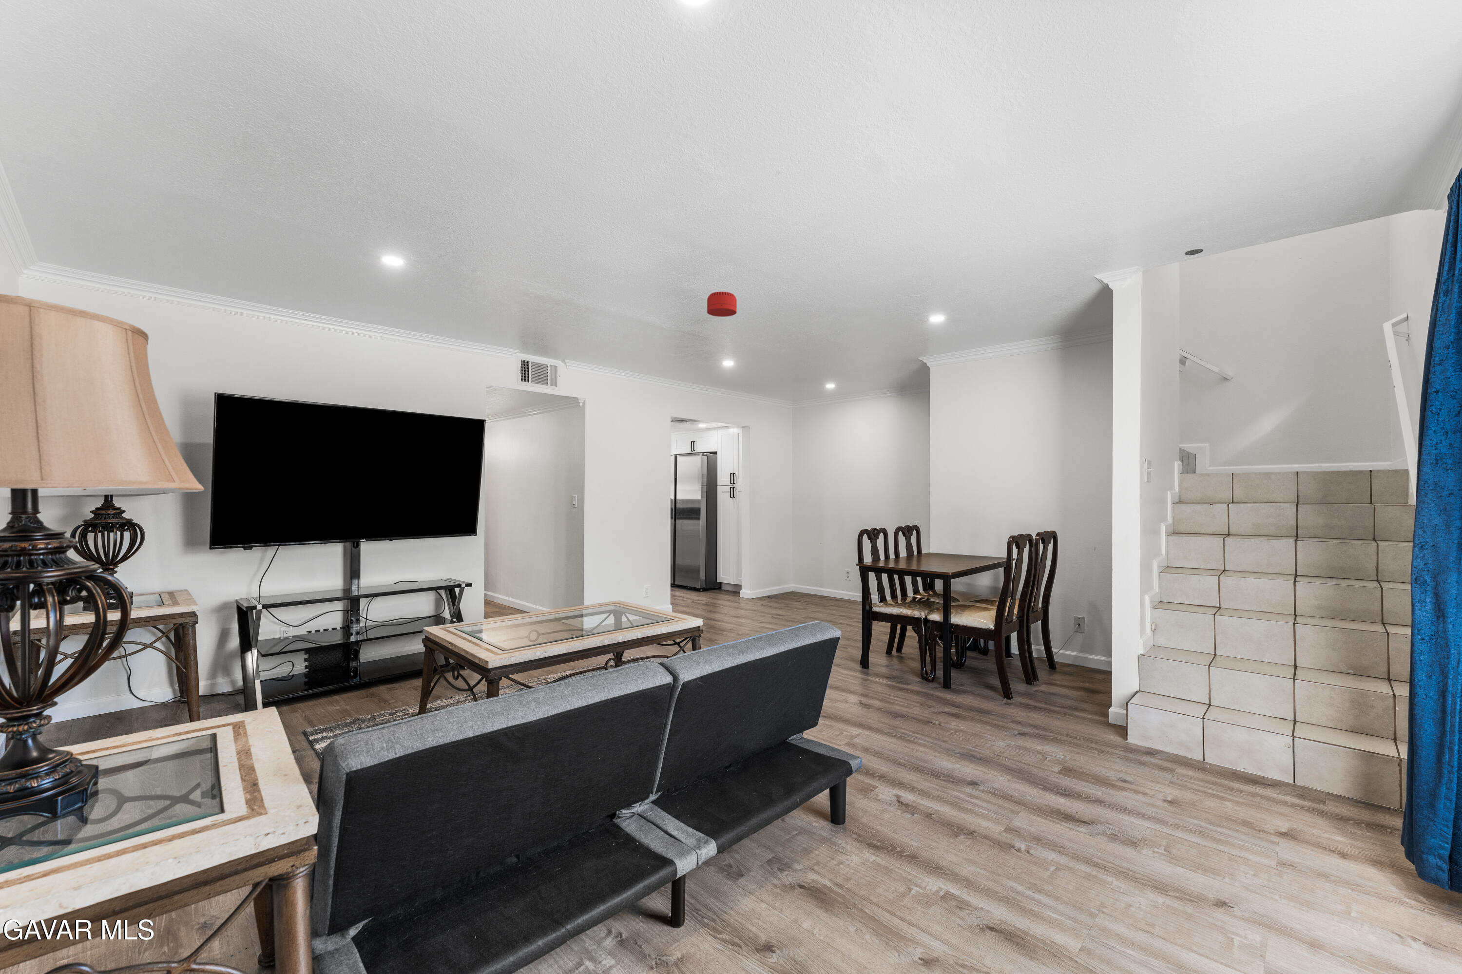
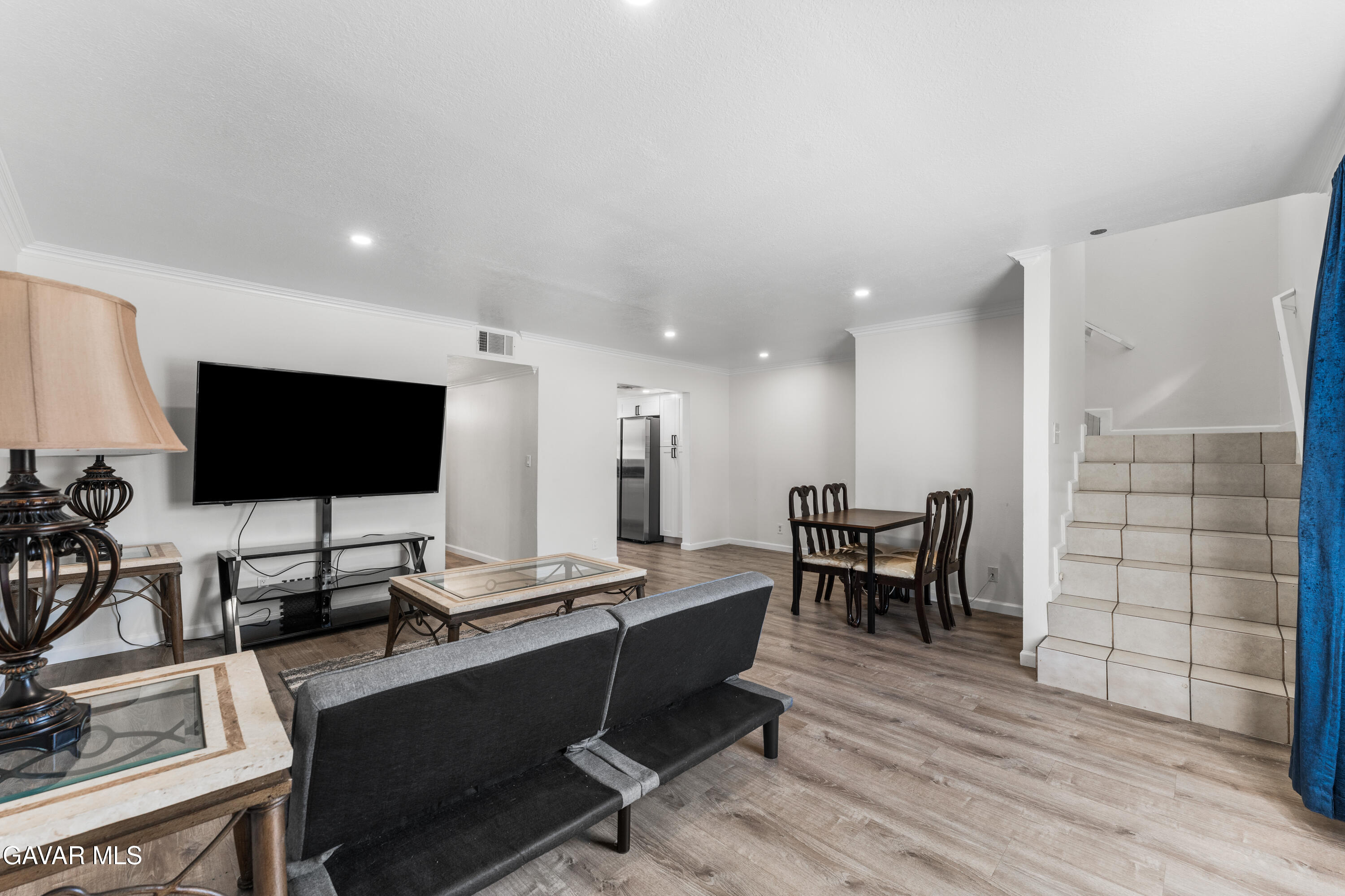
- smoke detector (722, 303)
